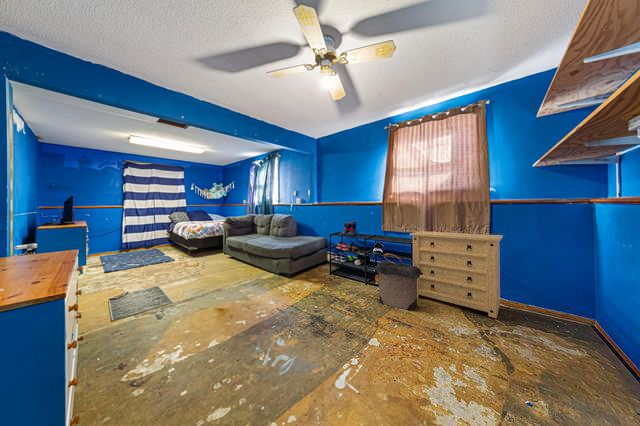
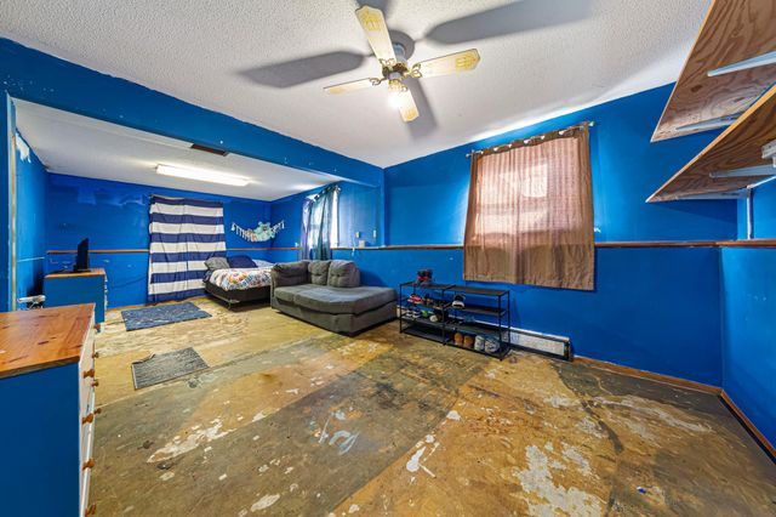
- dresser (453, 267)
- laundry hamper (398, 278)
